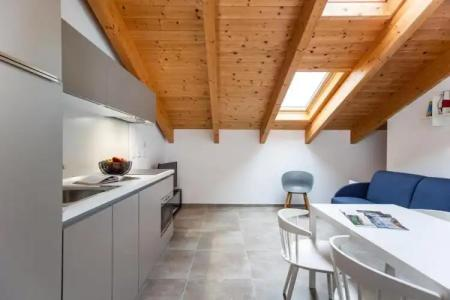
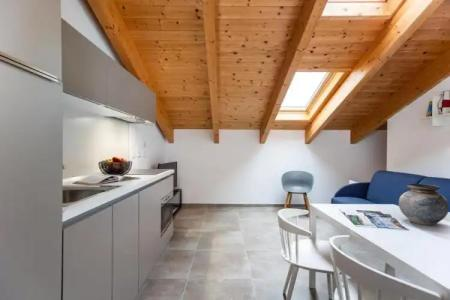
+ vase (422, 204)
